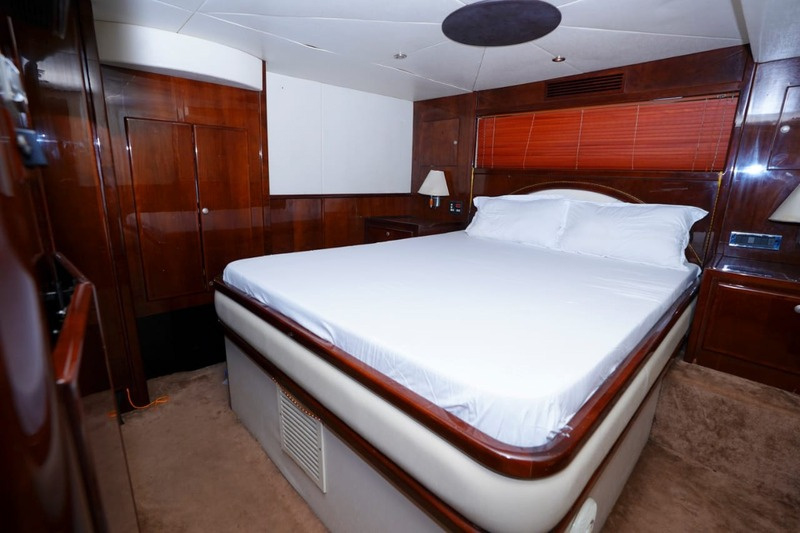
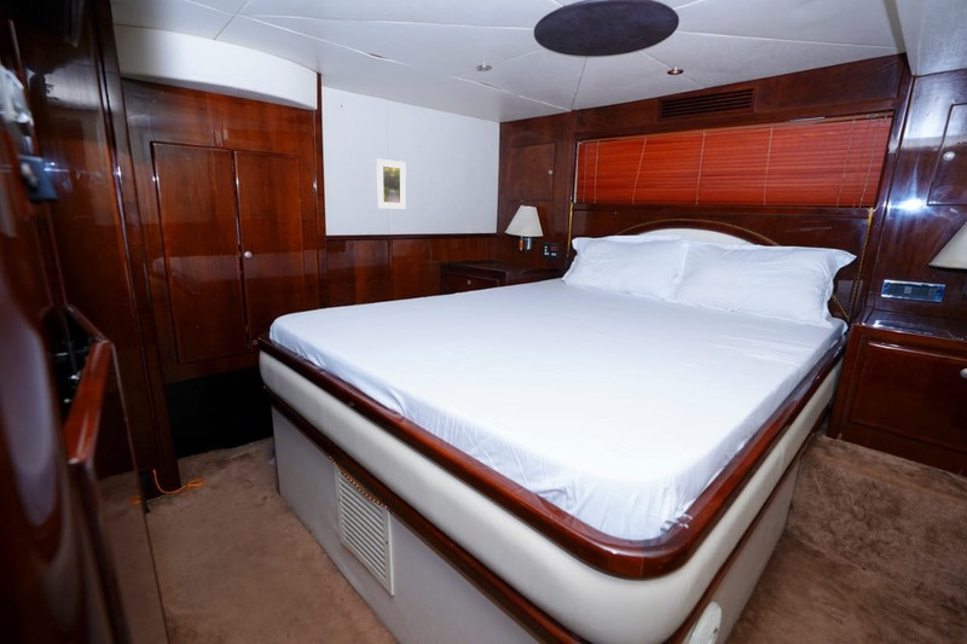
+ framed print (390, 185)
